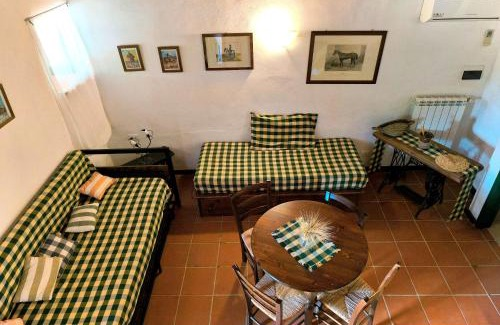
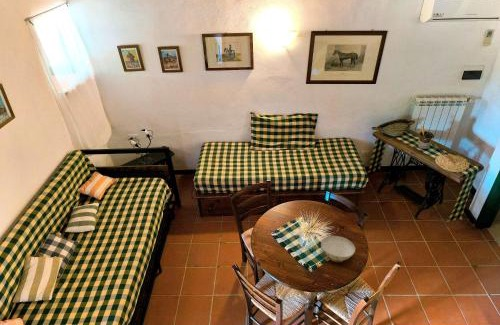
+ ceramic bowl (337, 251)
